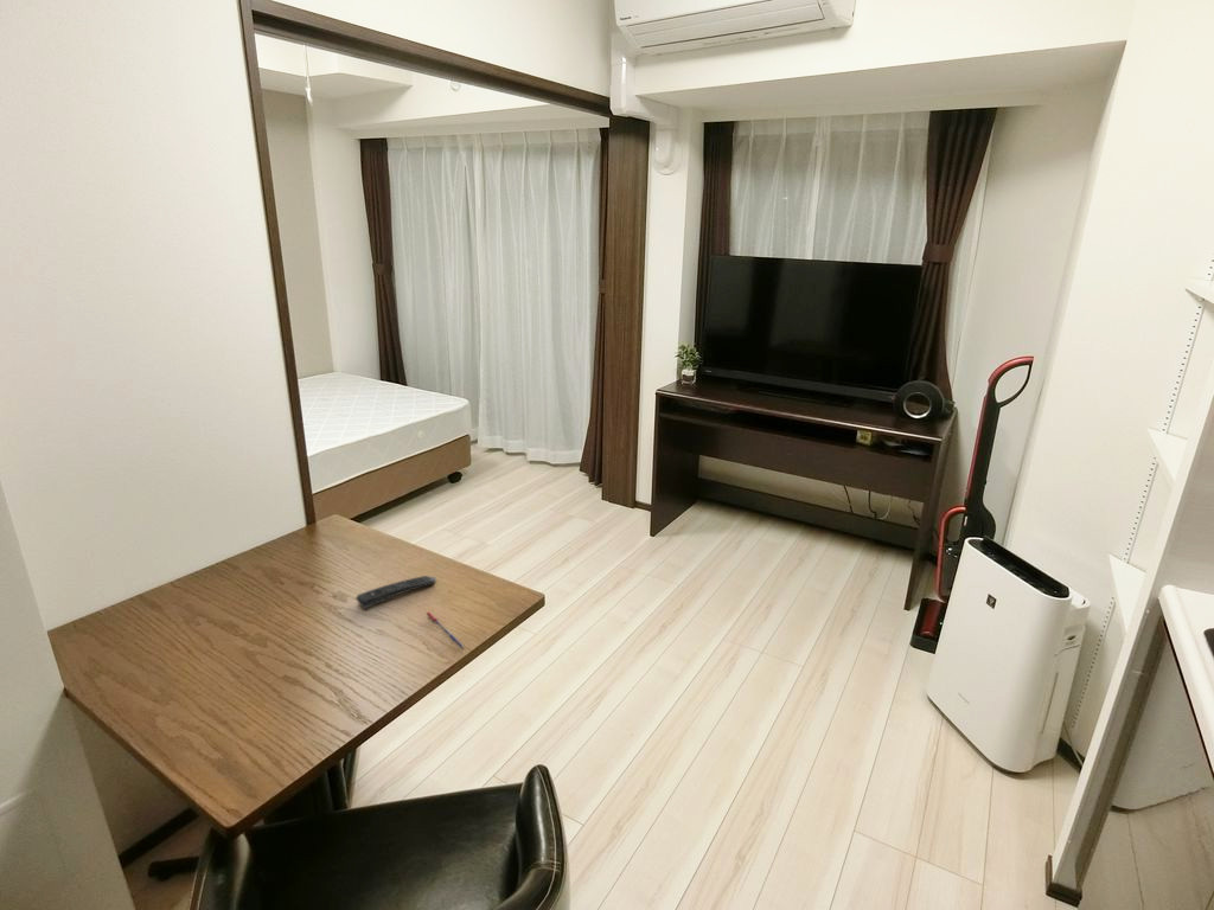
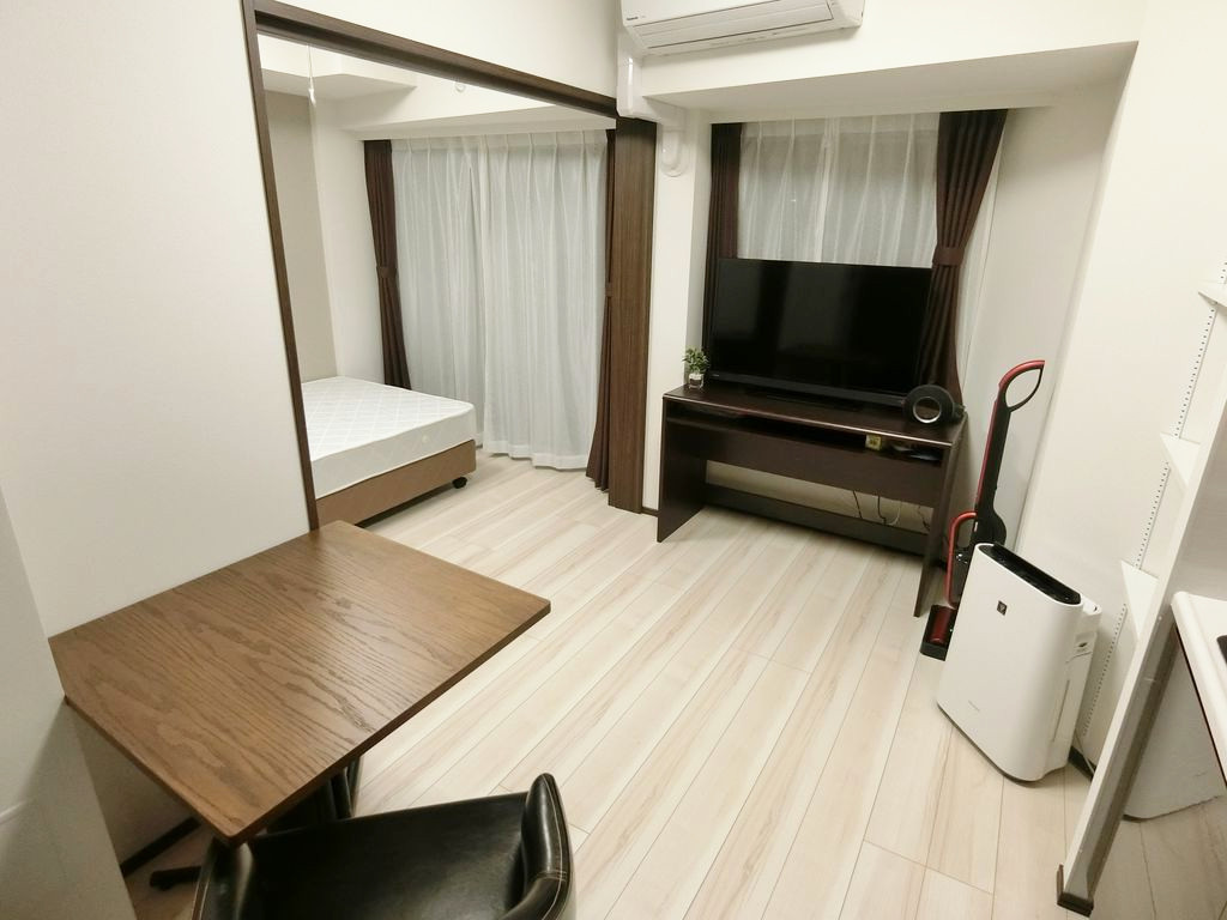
- remote control (398, 589)
- pen (445, 629)
